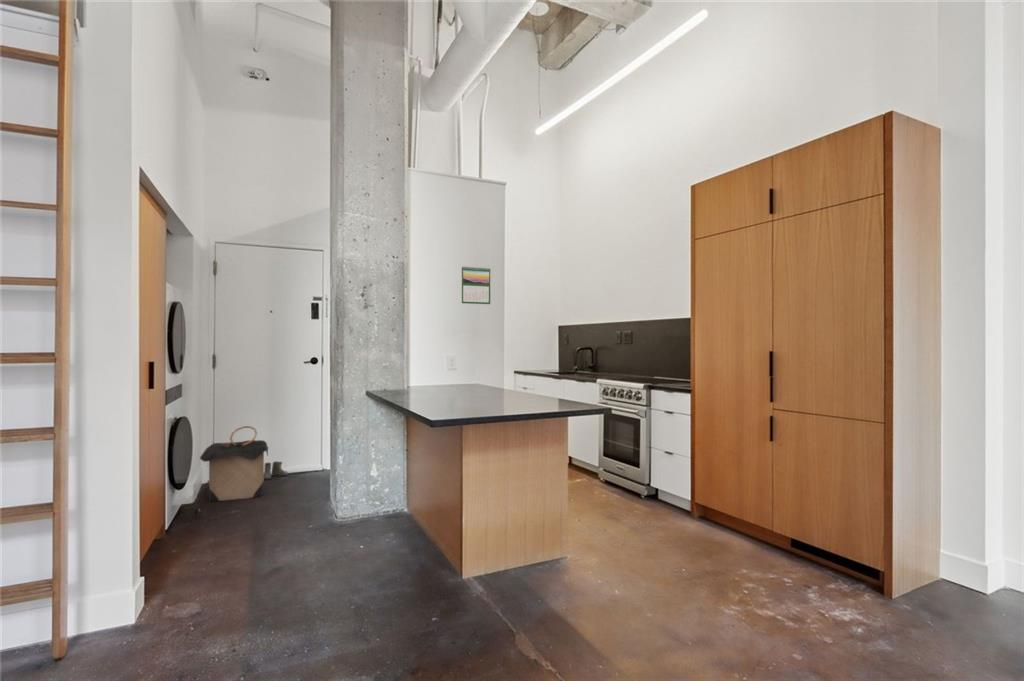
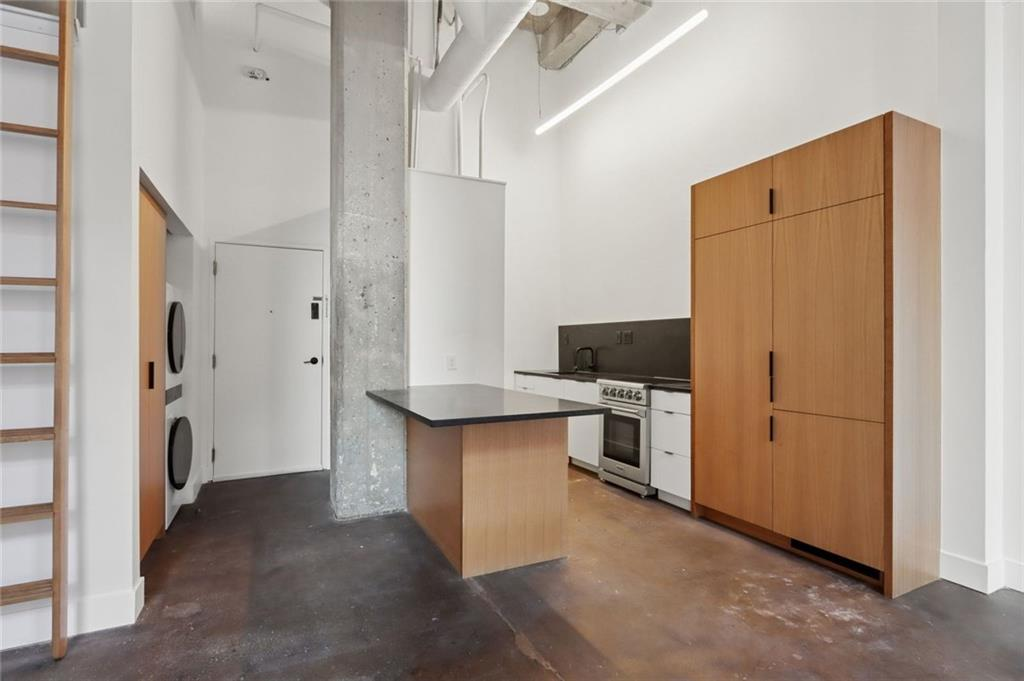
- boots (273, 469)
- calendar (476, 285)
- laundry hamper (235, 462)
